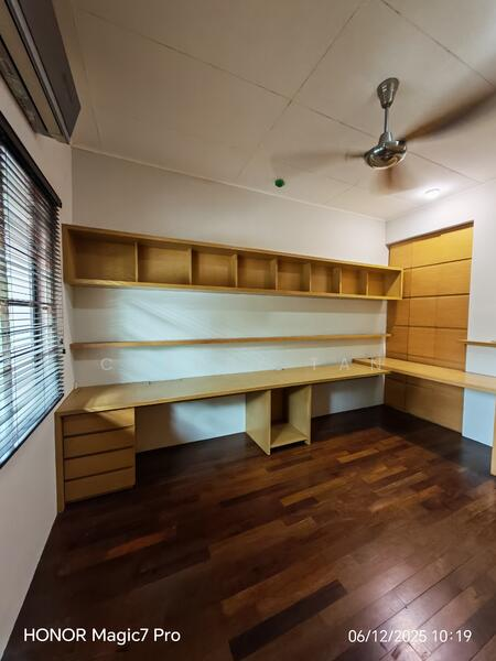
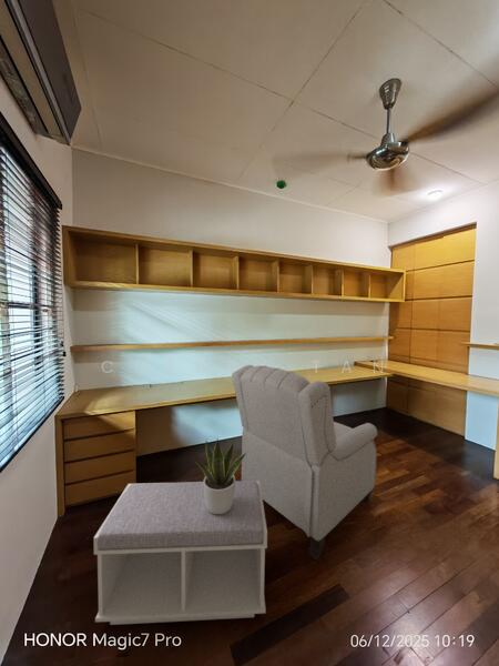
+ bench (189, 544)
+ potted plant (221, 470)
+ chair (306, 432)
